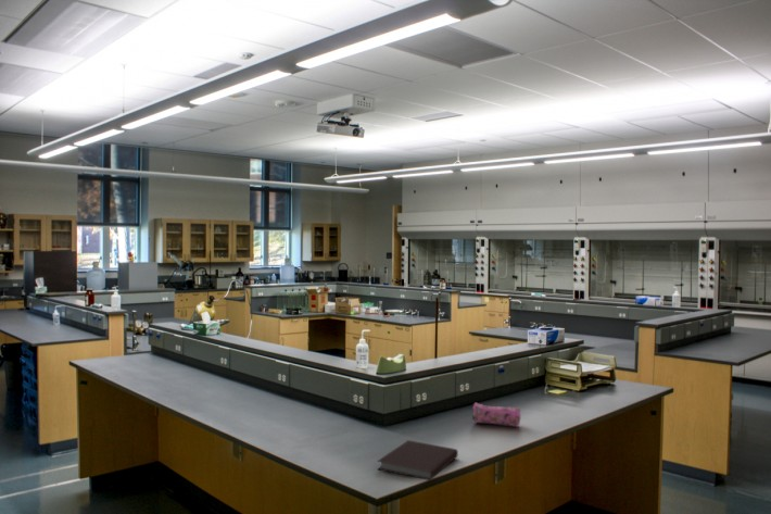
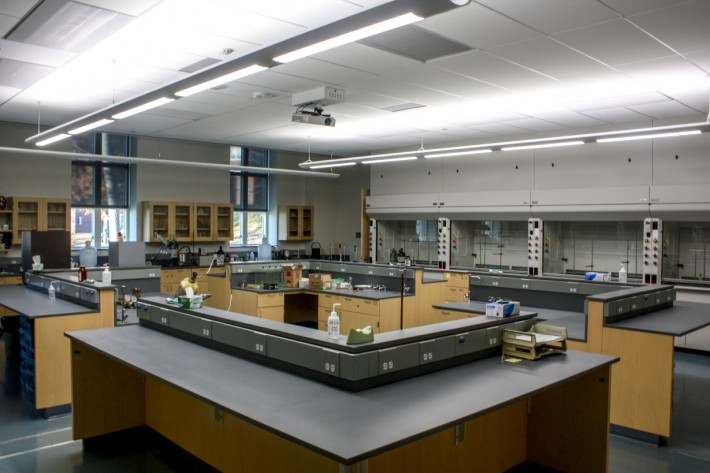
- pencil case (496, 414)
- notebook (418, 459)
